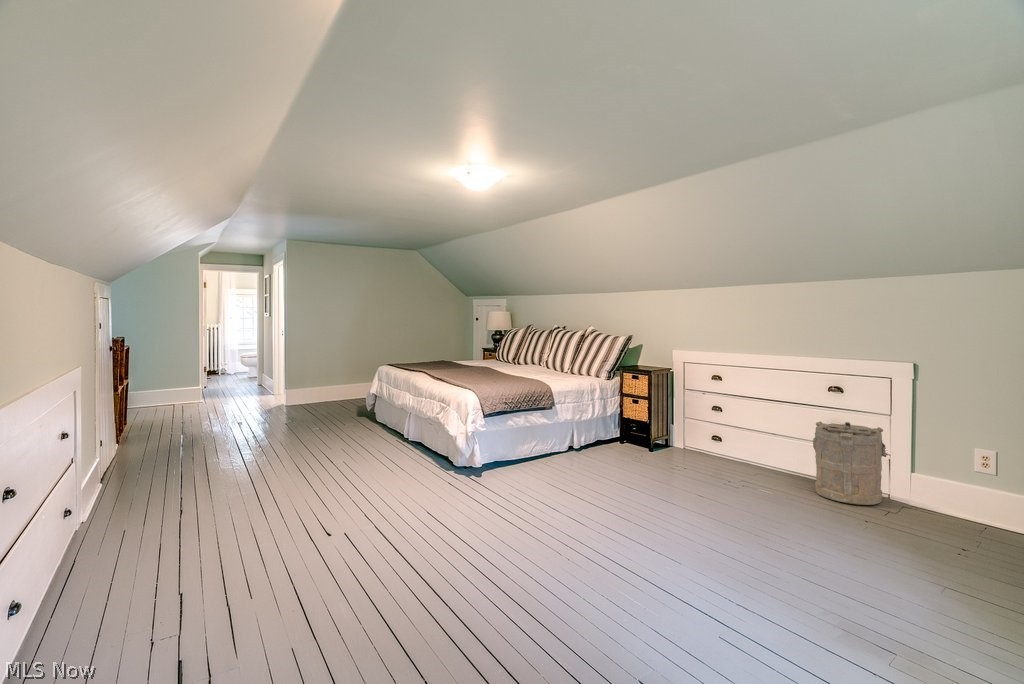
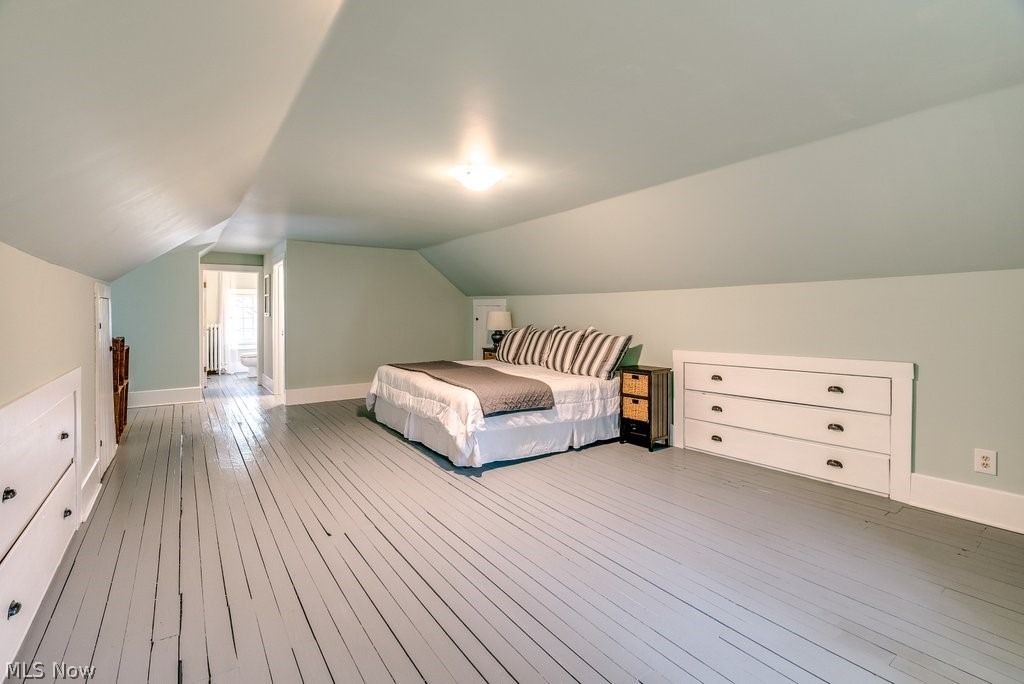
- laundry hamper (845, 458)
